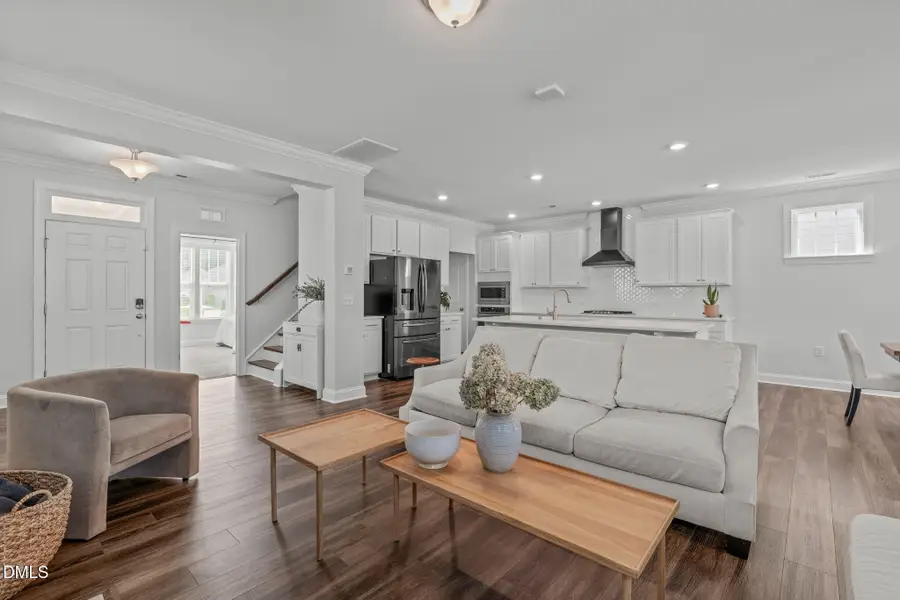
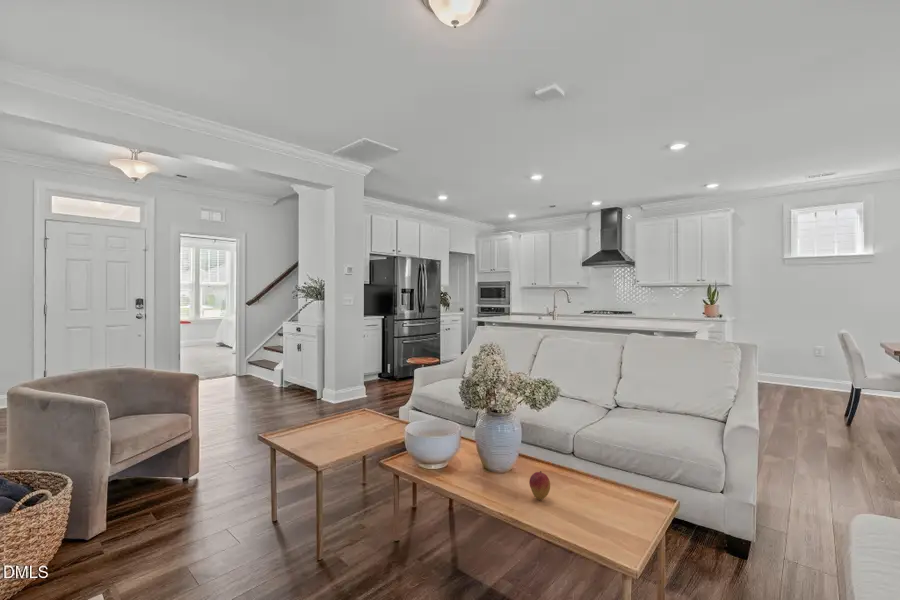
+ fruit (539, 485)
